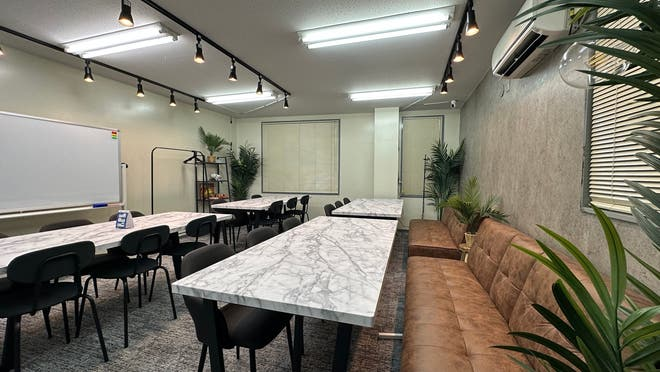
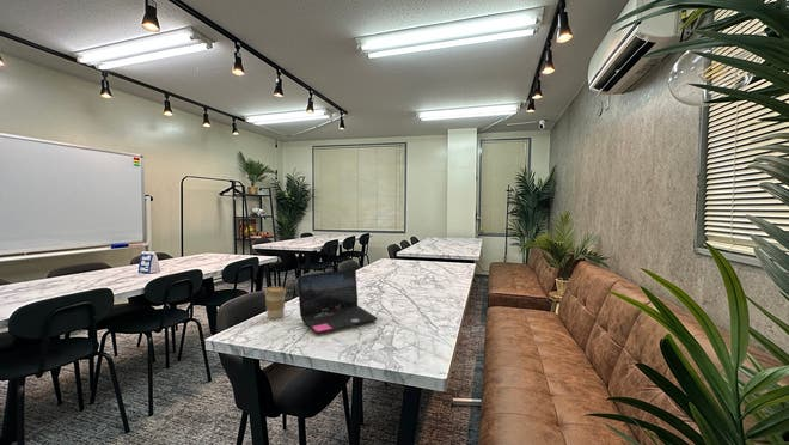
+ coffee cup (275, 301)
+ laptop (337, 298)
